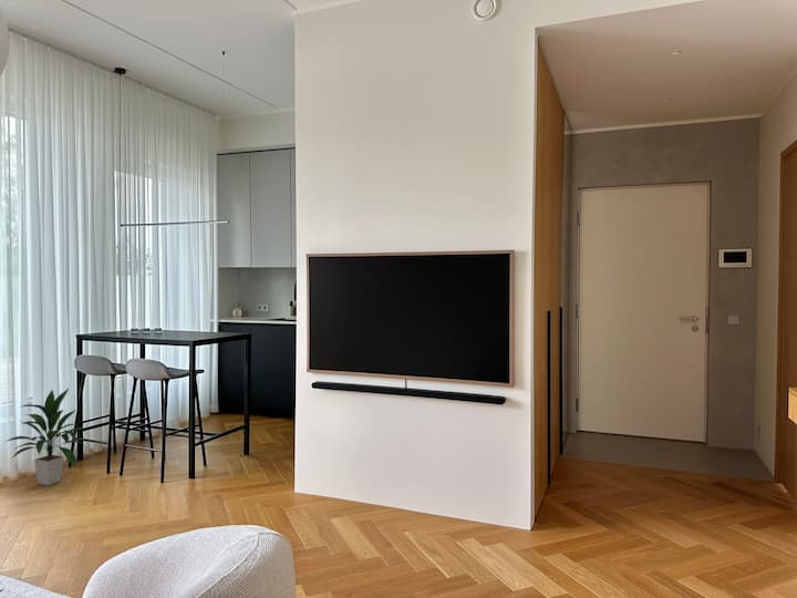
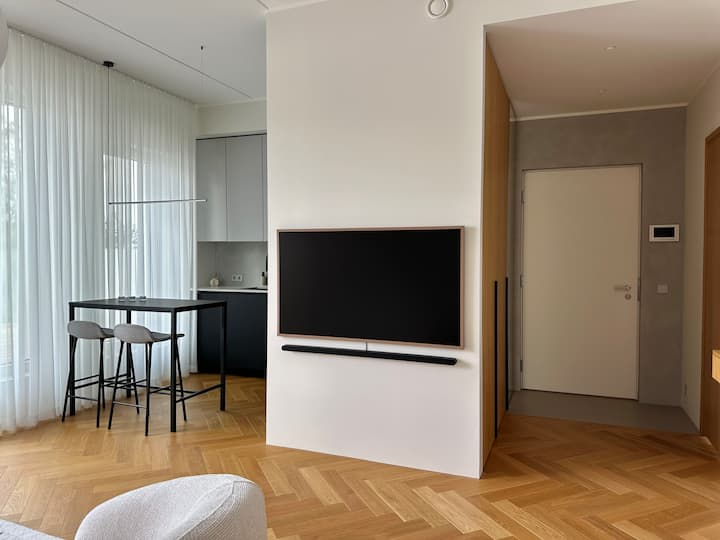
- indoor plant (50, 436)
